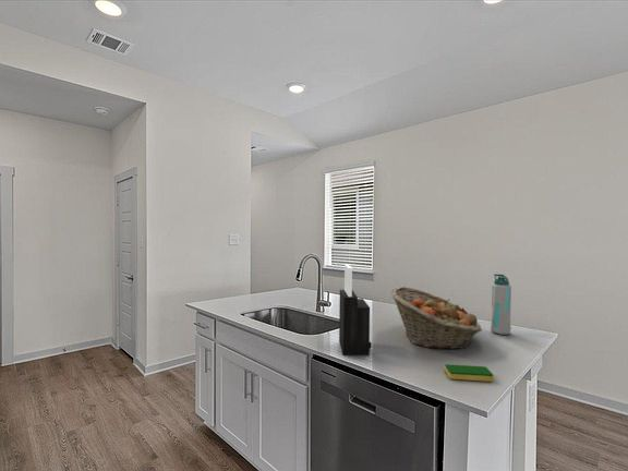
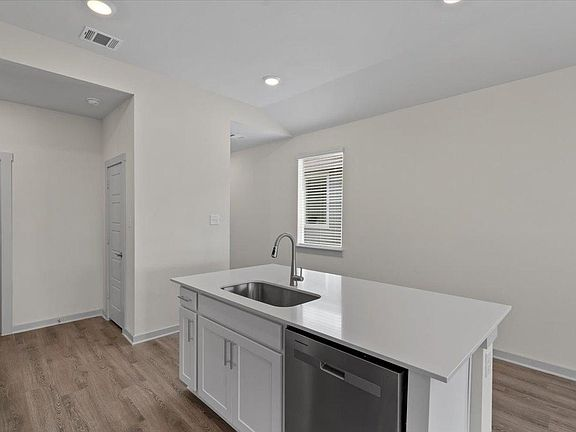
- water bottle (500, 303)
- fruit basket (433, 314)
- dish sponge (468, 372)
- knife block (357, 306)
